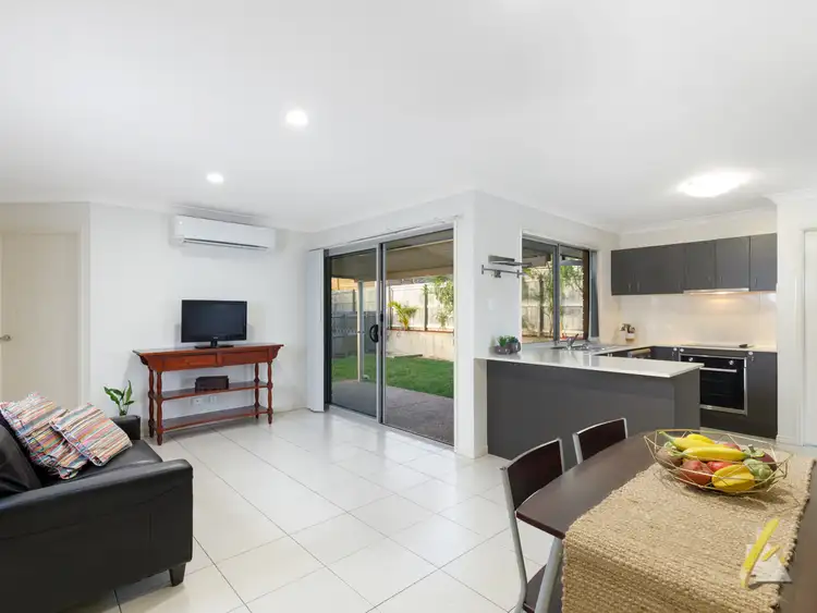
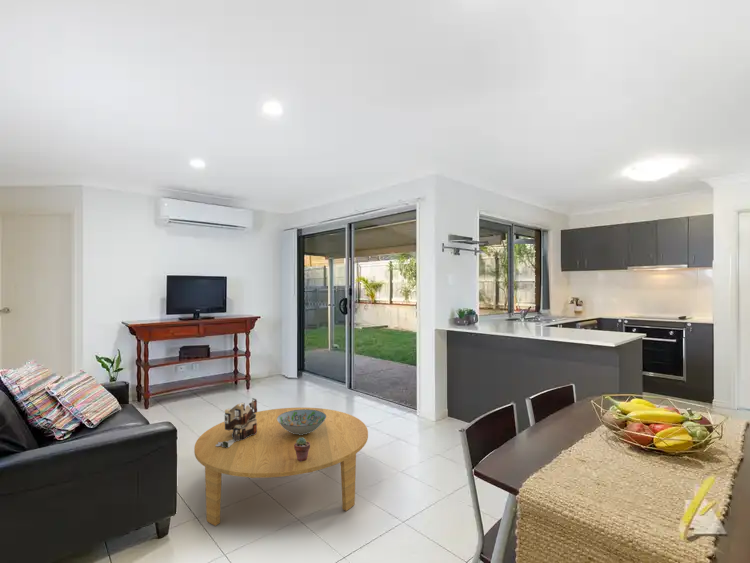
+ ruined building (238, 418)
+ coffee table (285, 457)
+ potted succulent (302, 447)
+ decorative bowl (301, 424)
